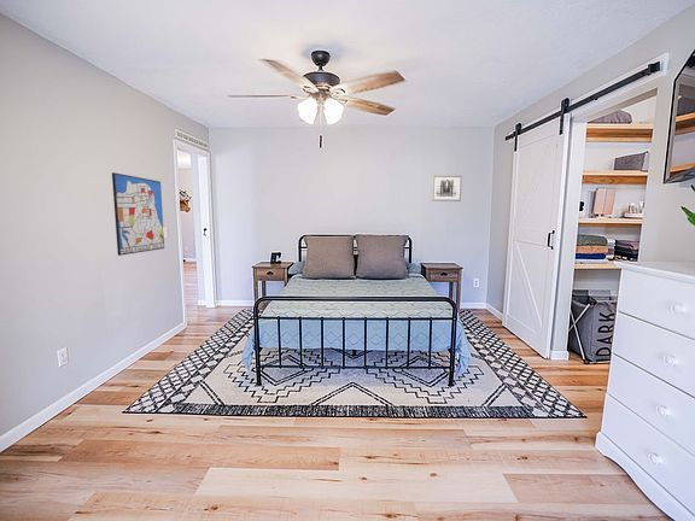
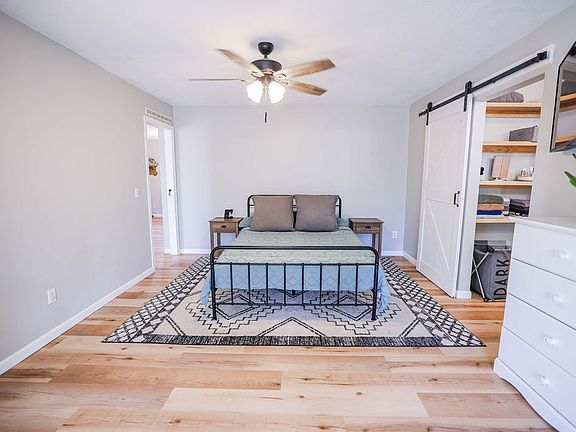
- wall art (141, 215)
- wall art (446, 188)
